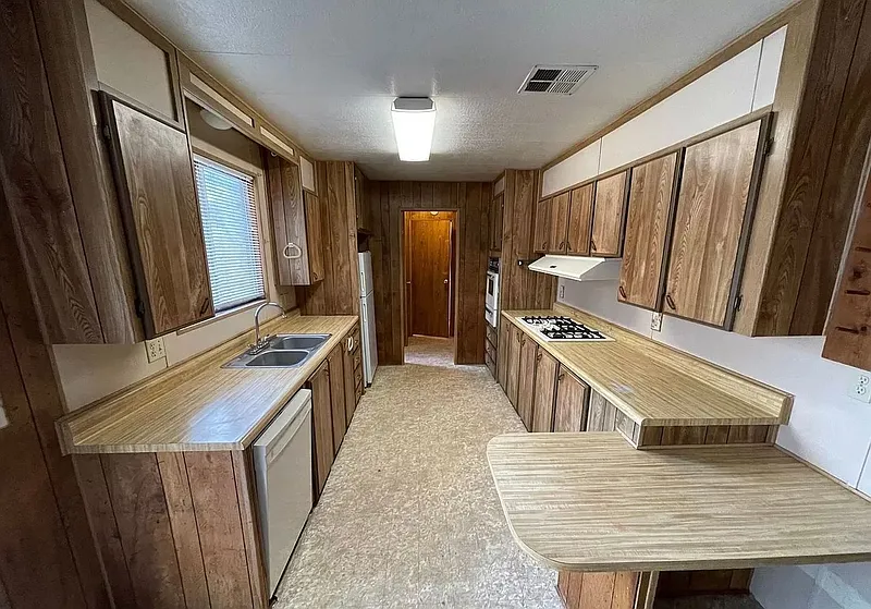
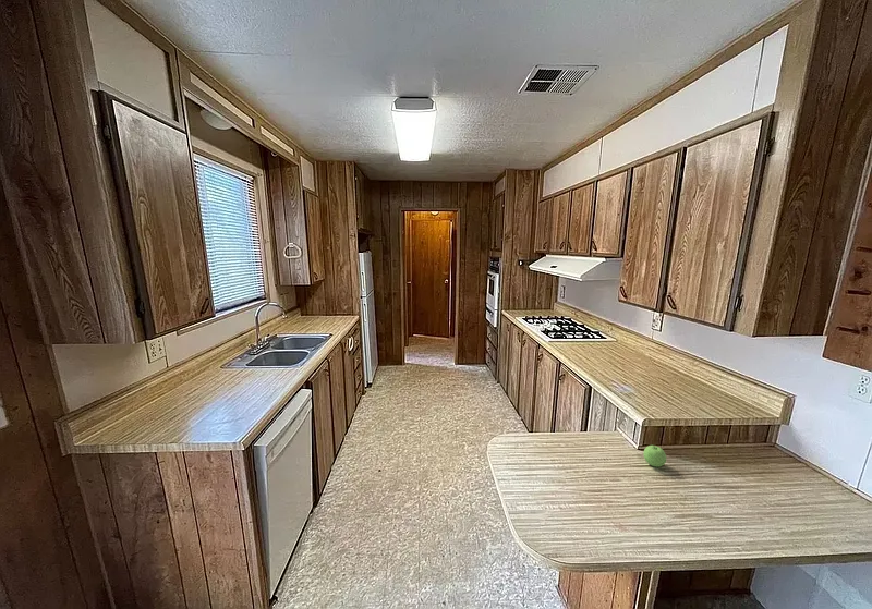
+ apple (654, 455)
